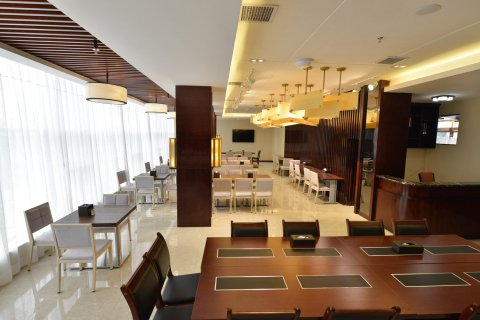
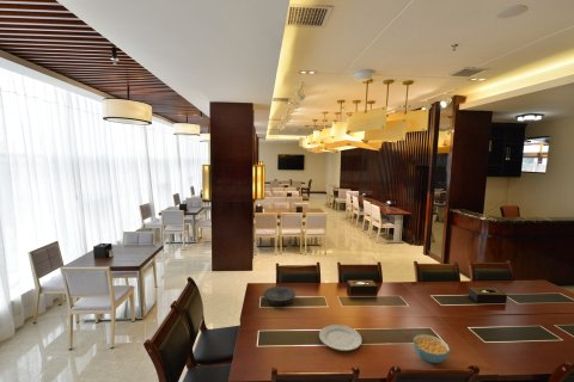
+ cereal bowl (429, 351)
+ plate (279, 296)
+ chinaware (340, 338)
